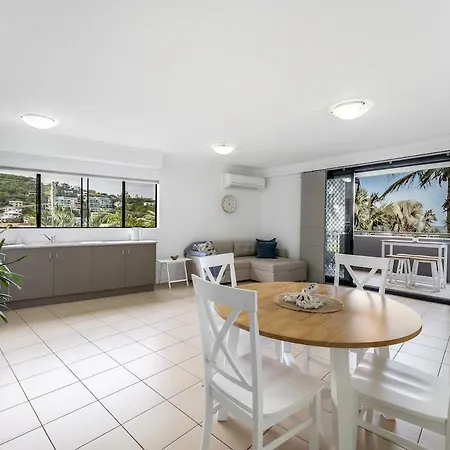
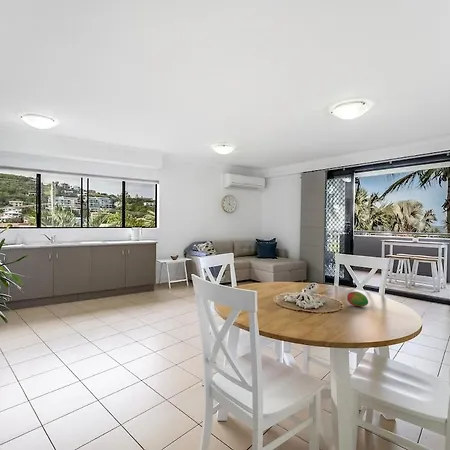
+ fruit (357, 298)
